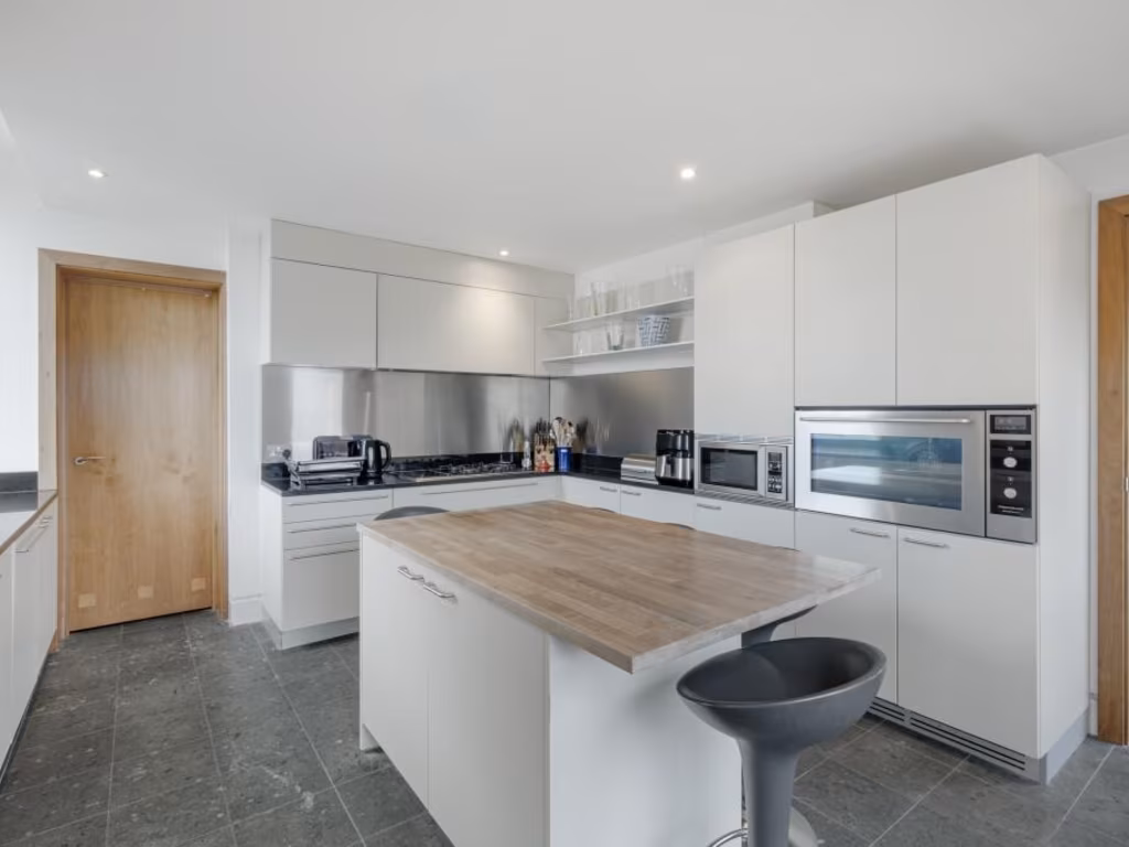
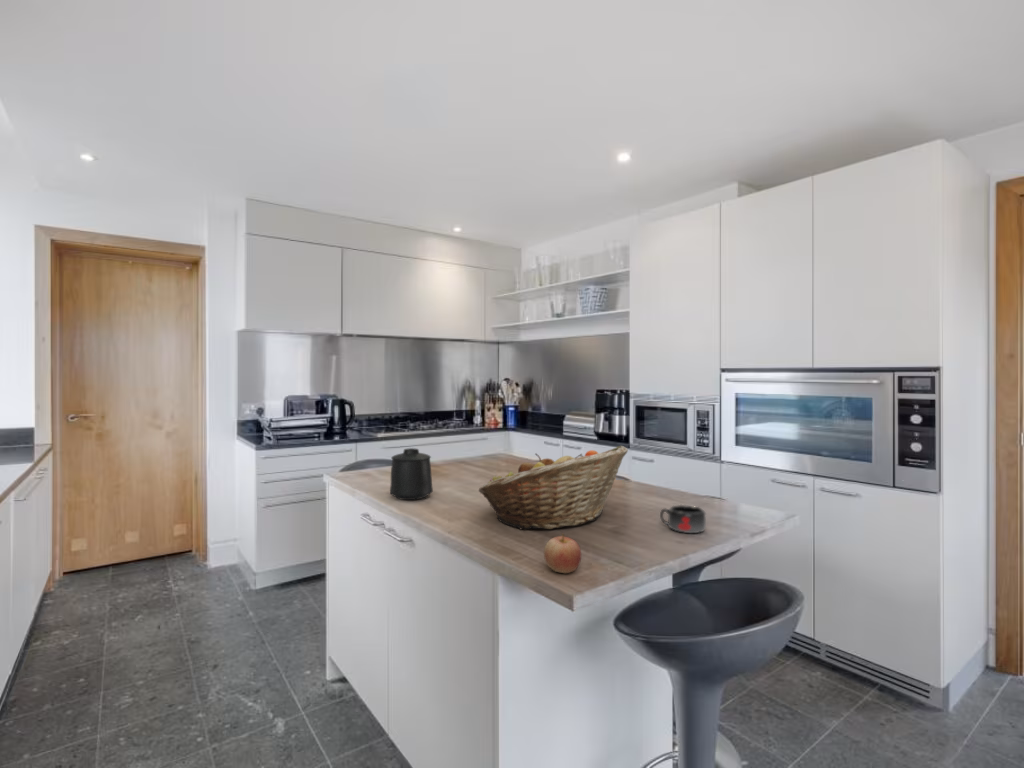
+ mug (406, 472)
+ mug (682, 518)
+ fruit basket (556, 481)
+ apple (562, 552)
